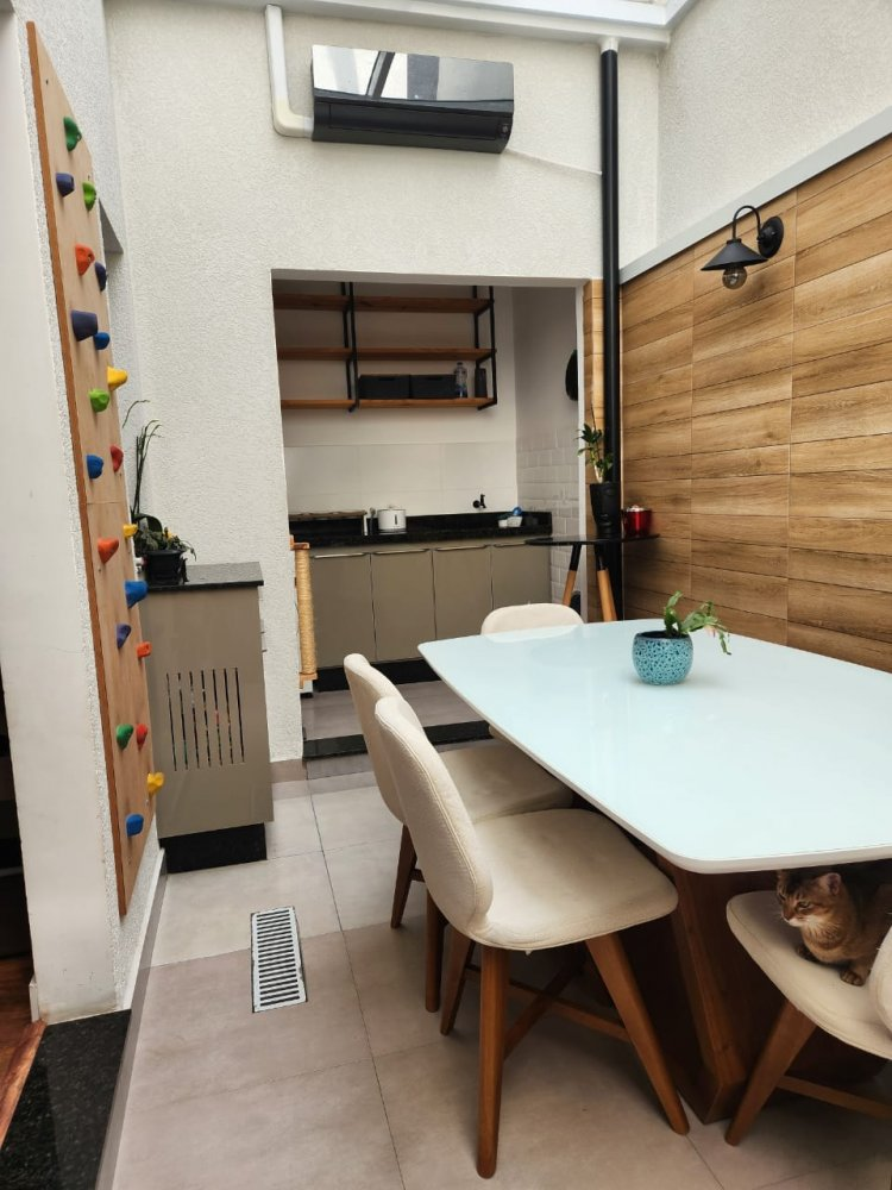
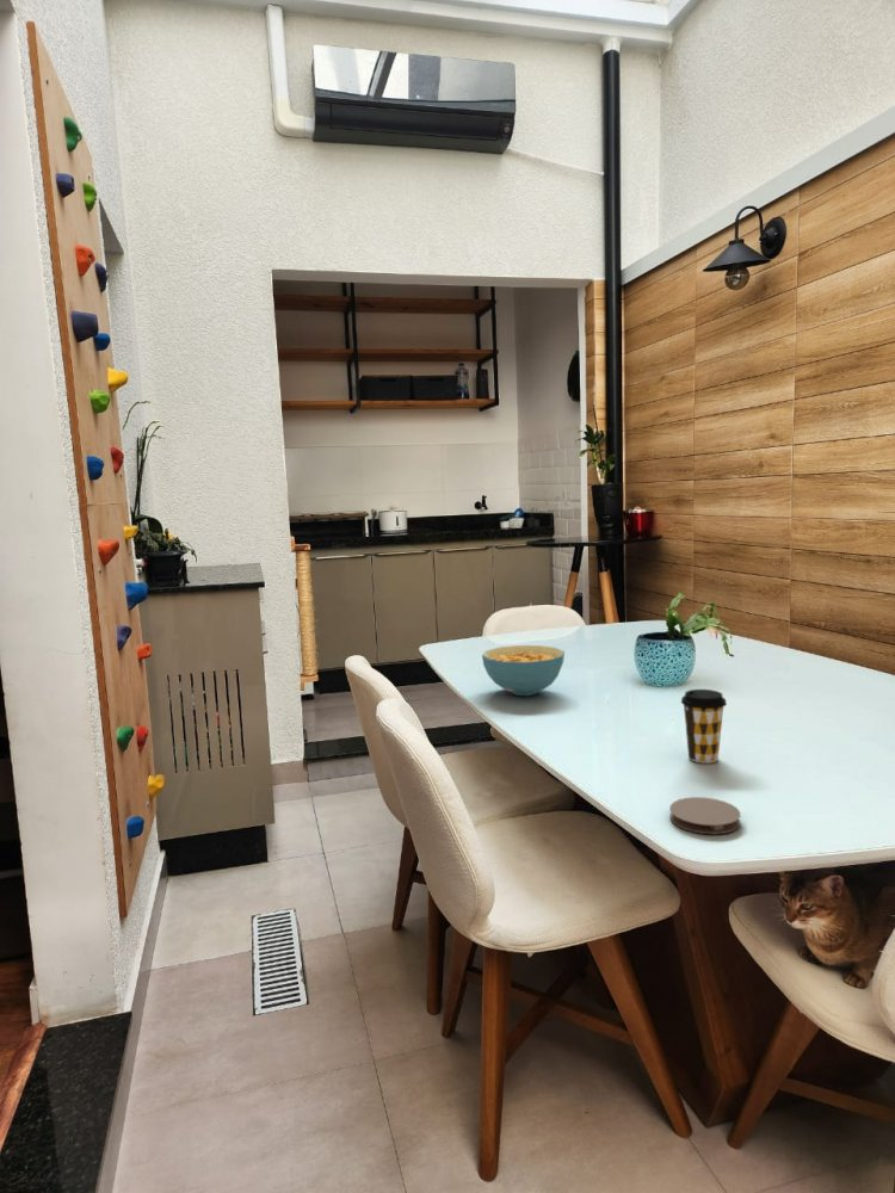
+ cereal bowl (523, 673)
+ coffee cup (703, 725)
+ coaster (704, 815)
